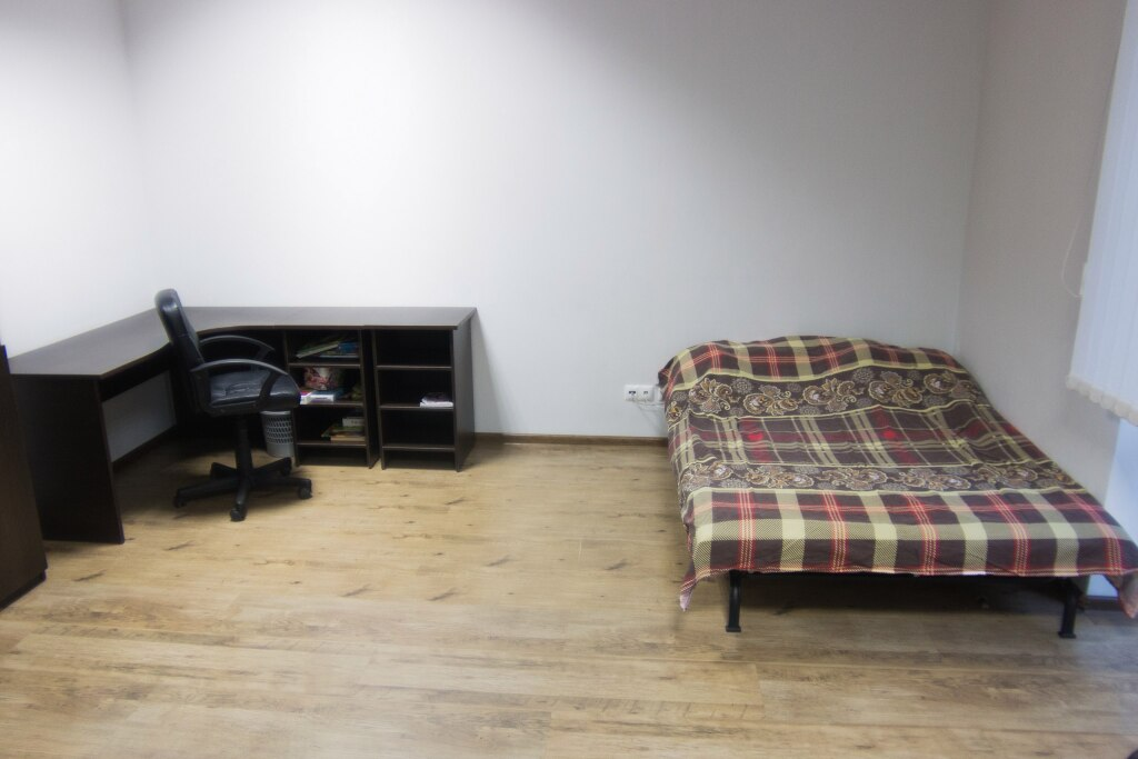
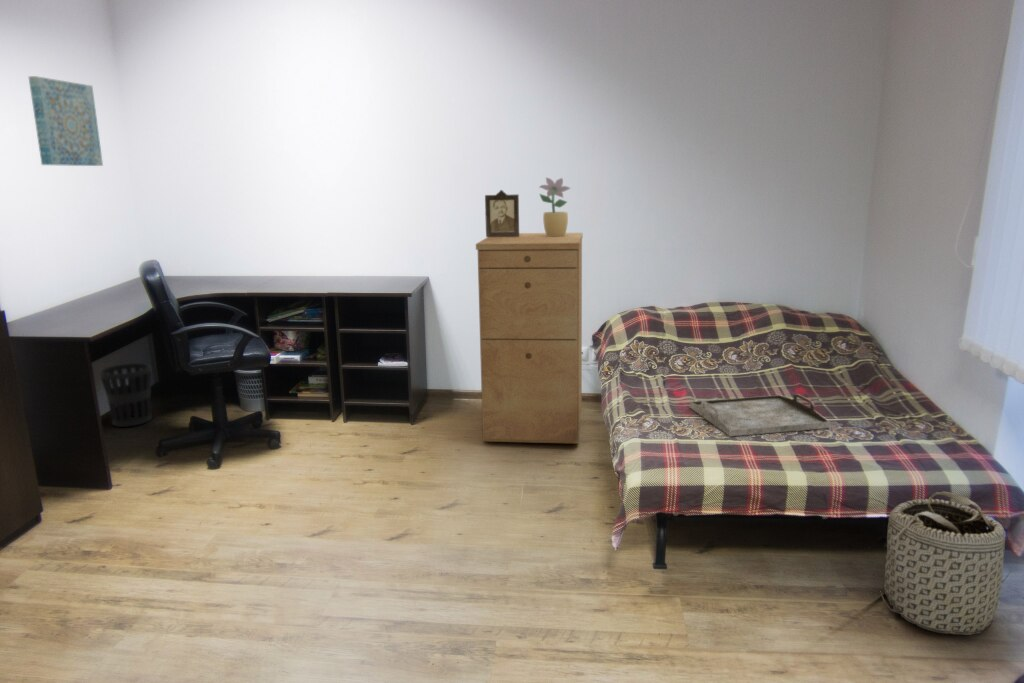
+ serving tray (756, 408)
+ wall art (68, 123)
+ potted plant (554, 206)
+ wastebasket (128, 394)
+ basket (948, 557)
+ photo frame (503, 212)
+ filing cabinet (534, 333)
